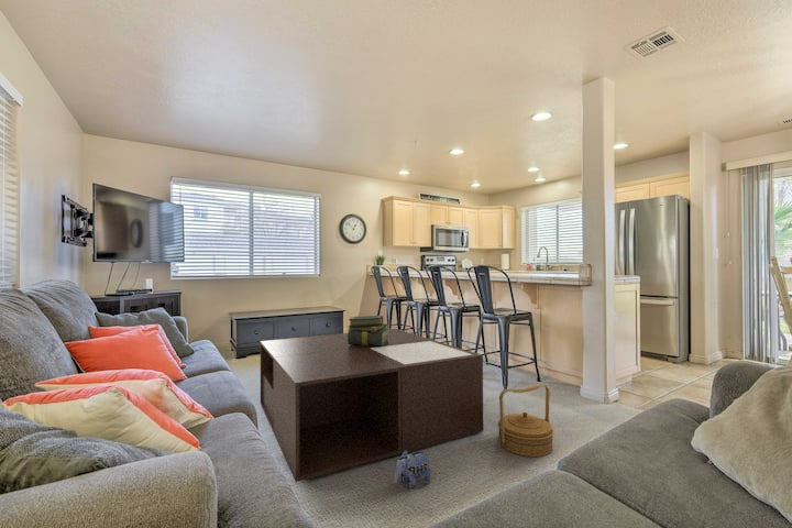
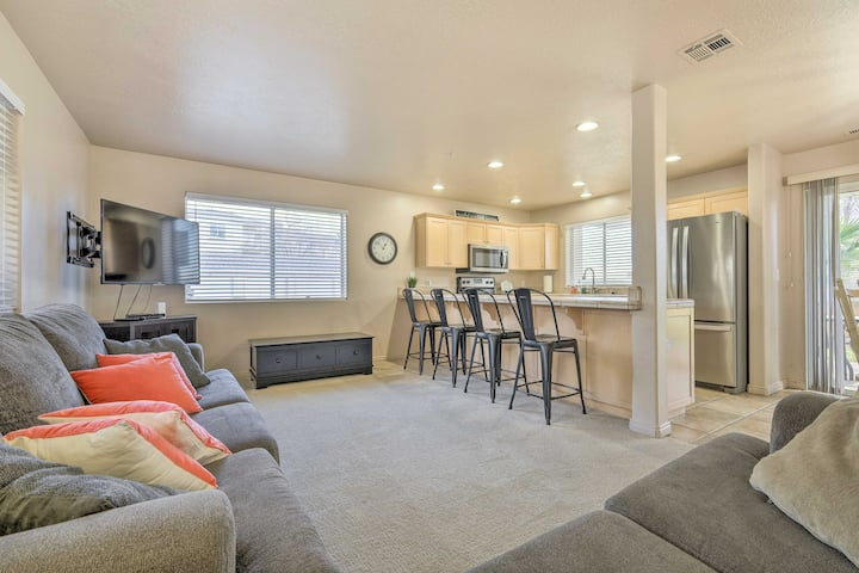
- basket (525, 415)
- coffee table (361, 382)
- plush toy (413, 468)
- stack of books (366, 330)
